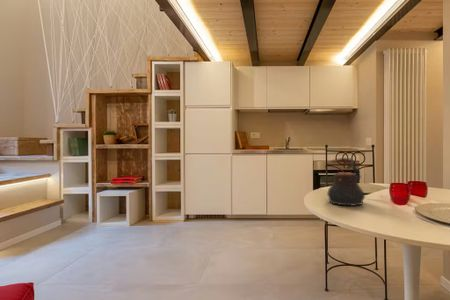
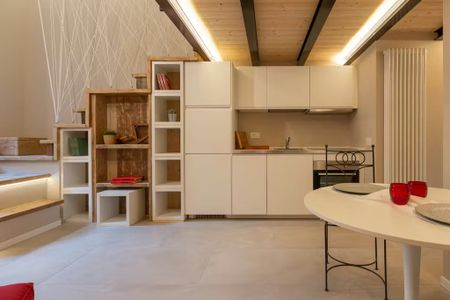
- teapot (346, 180)
